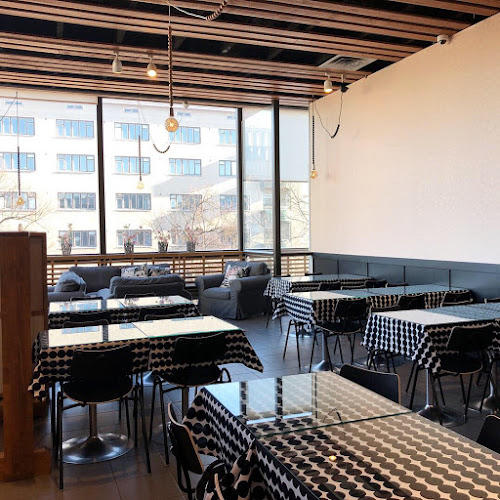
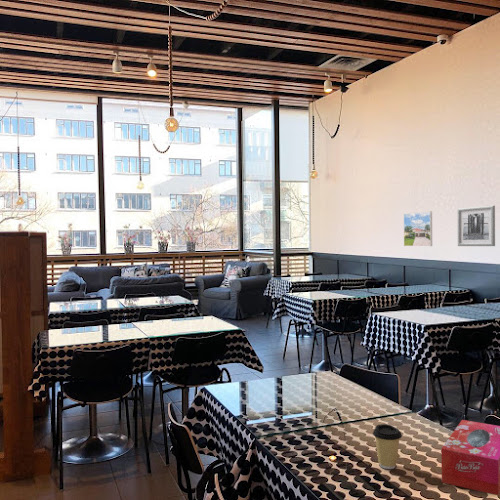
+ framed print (417, 229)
+ tissue box (478, 453)
+ coffee cup (387, 447)
+ wall art (475, 226)
